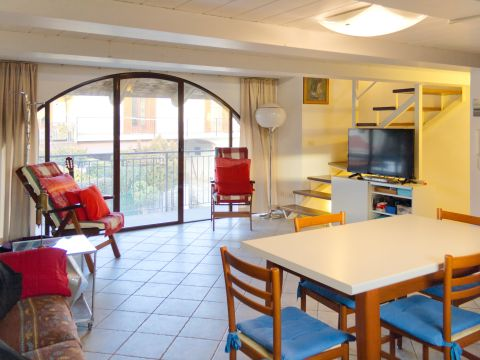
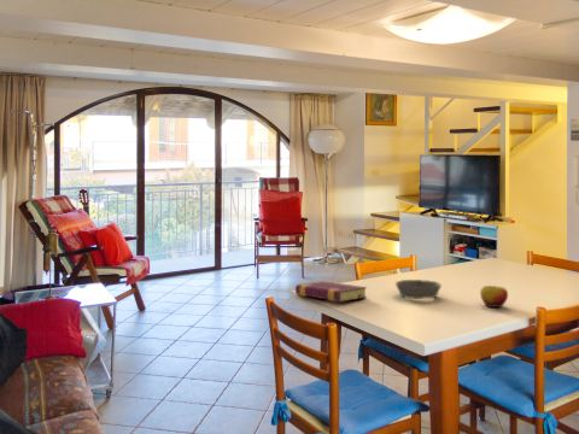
+ book (331, 291)
+ bowl (417, 289)
+ apple (493, 295)
